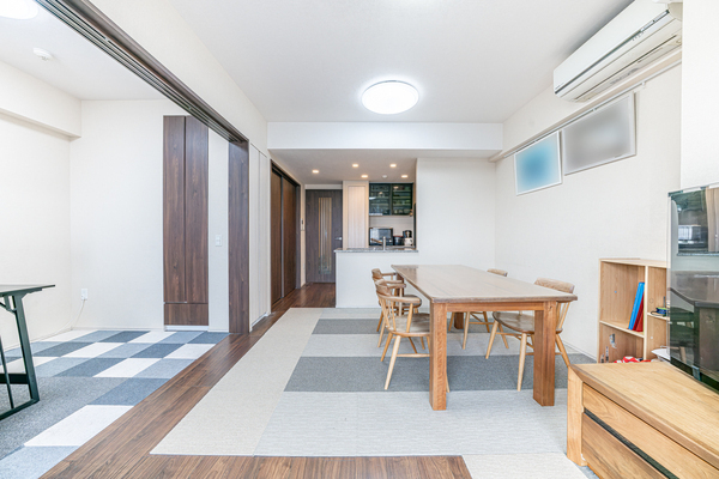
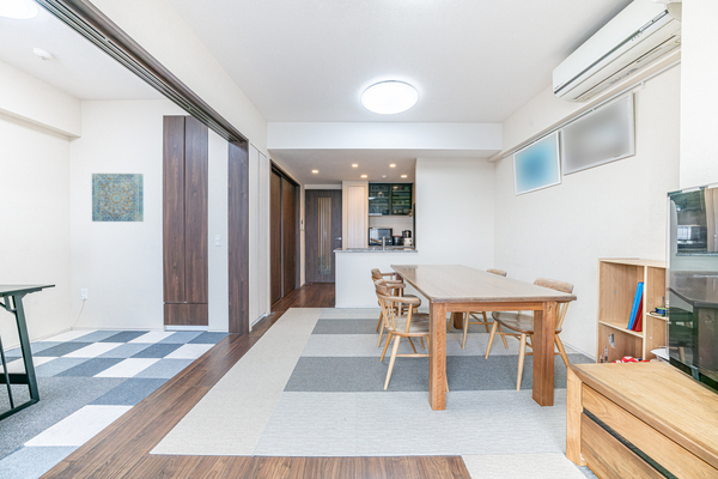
+ wall art (117, 198)
